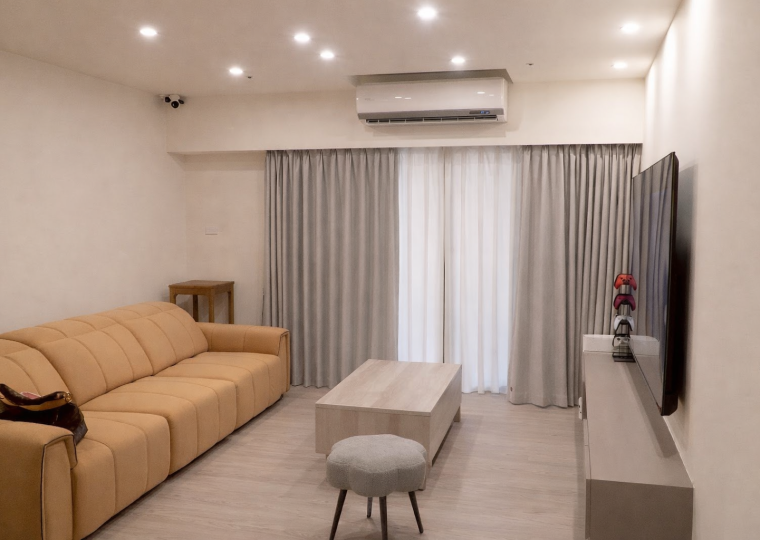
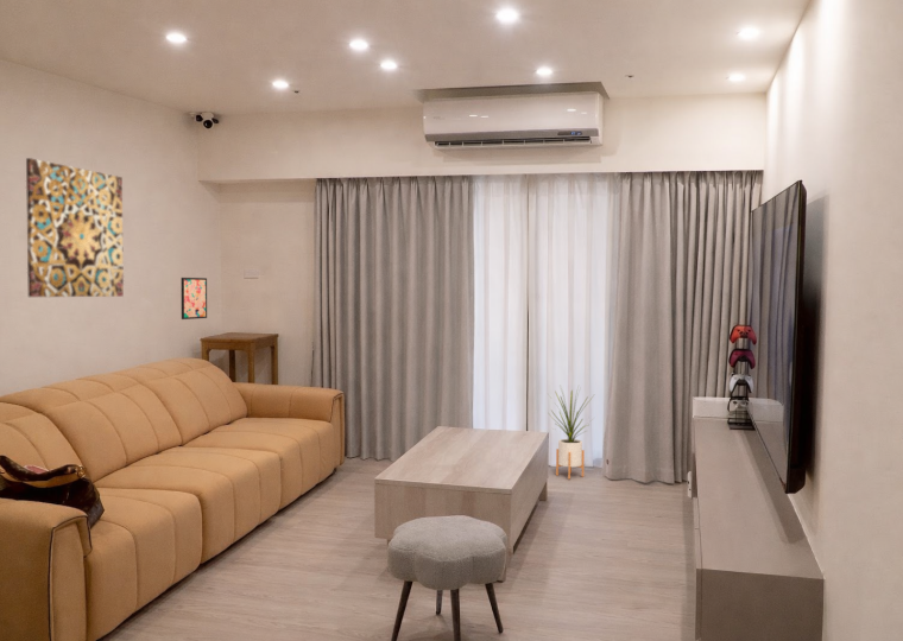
+ wall art (77, 233)
+ house plant (570, 430)
+ wall art (194, 298)
